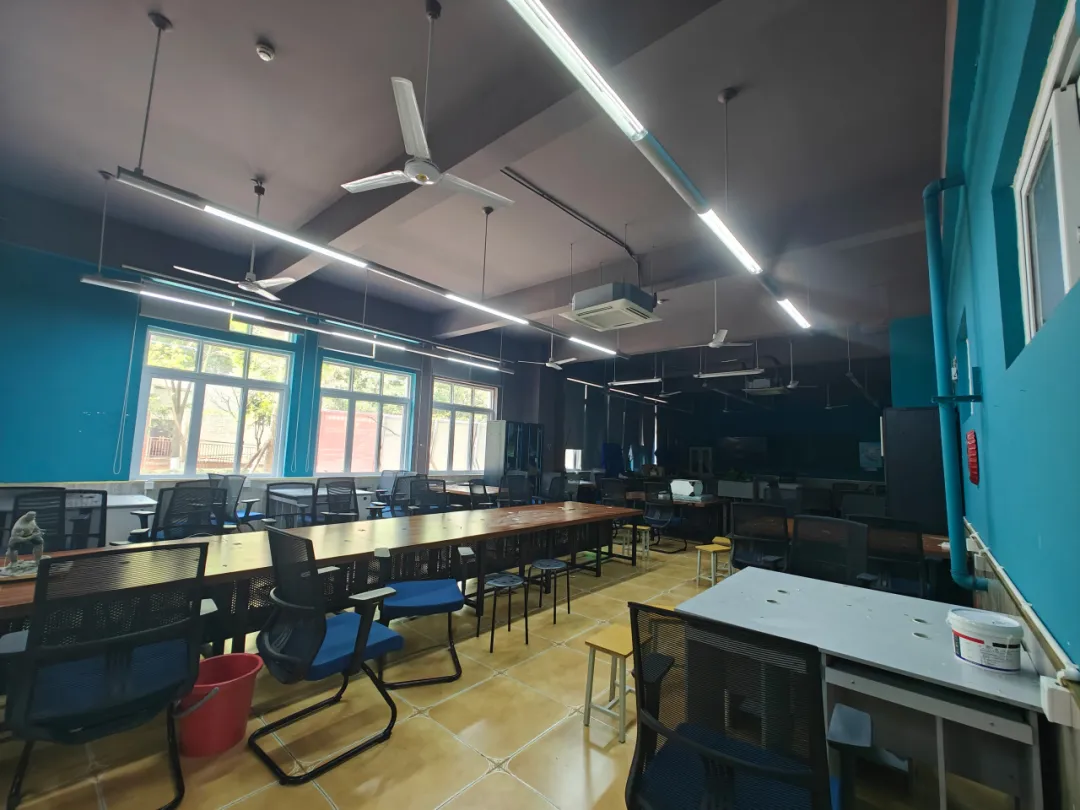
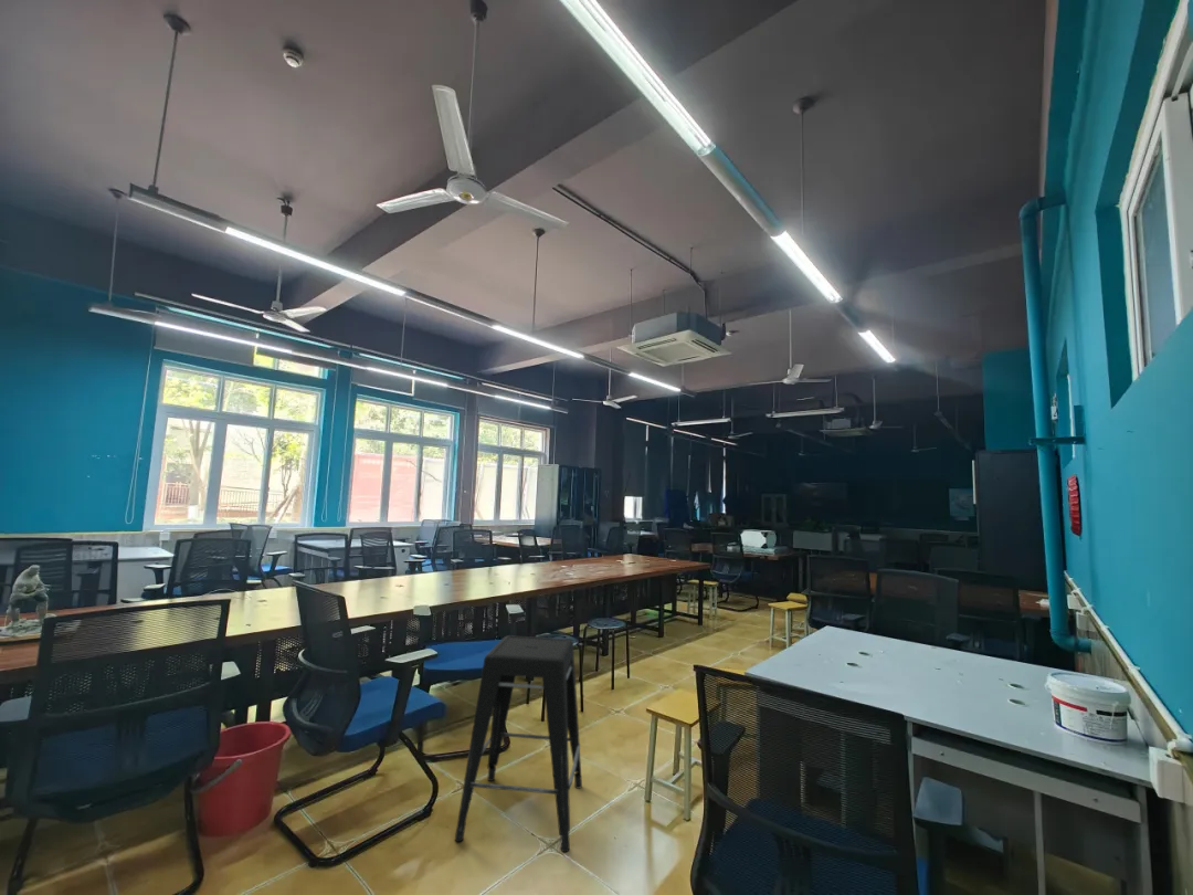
+ stool (525, 734)
